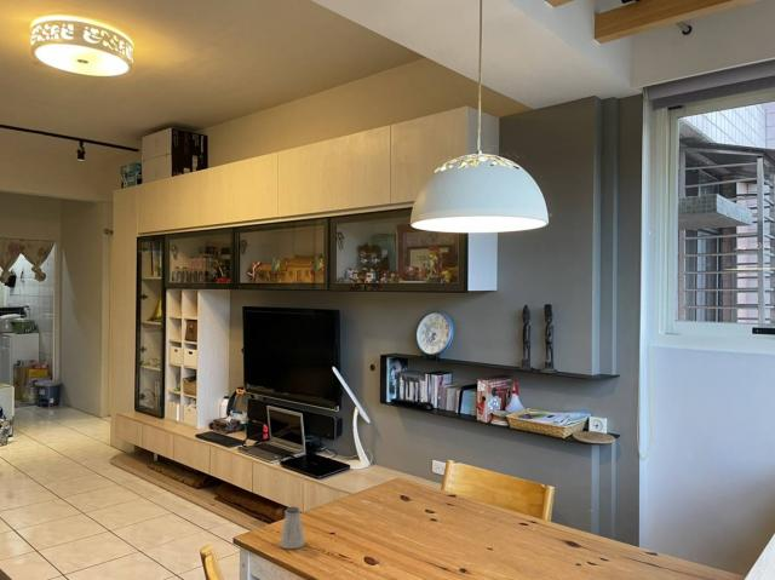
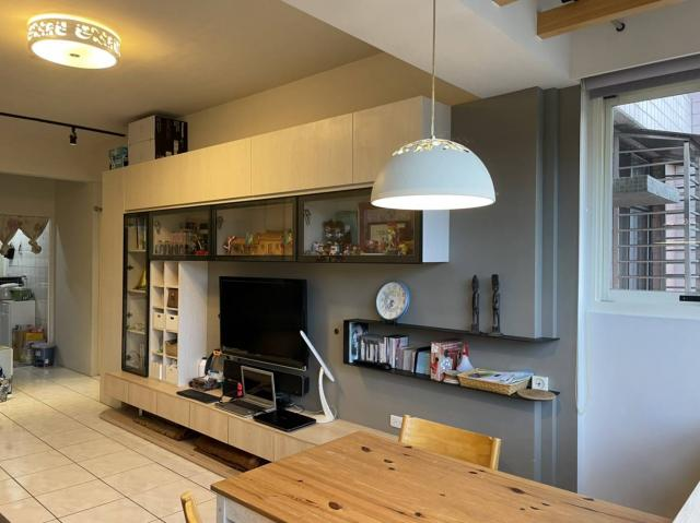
- saltshaker (292, 526)
